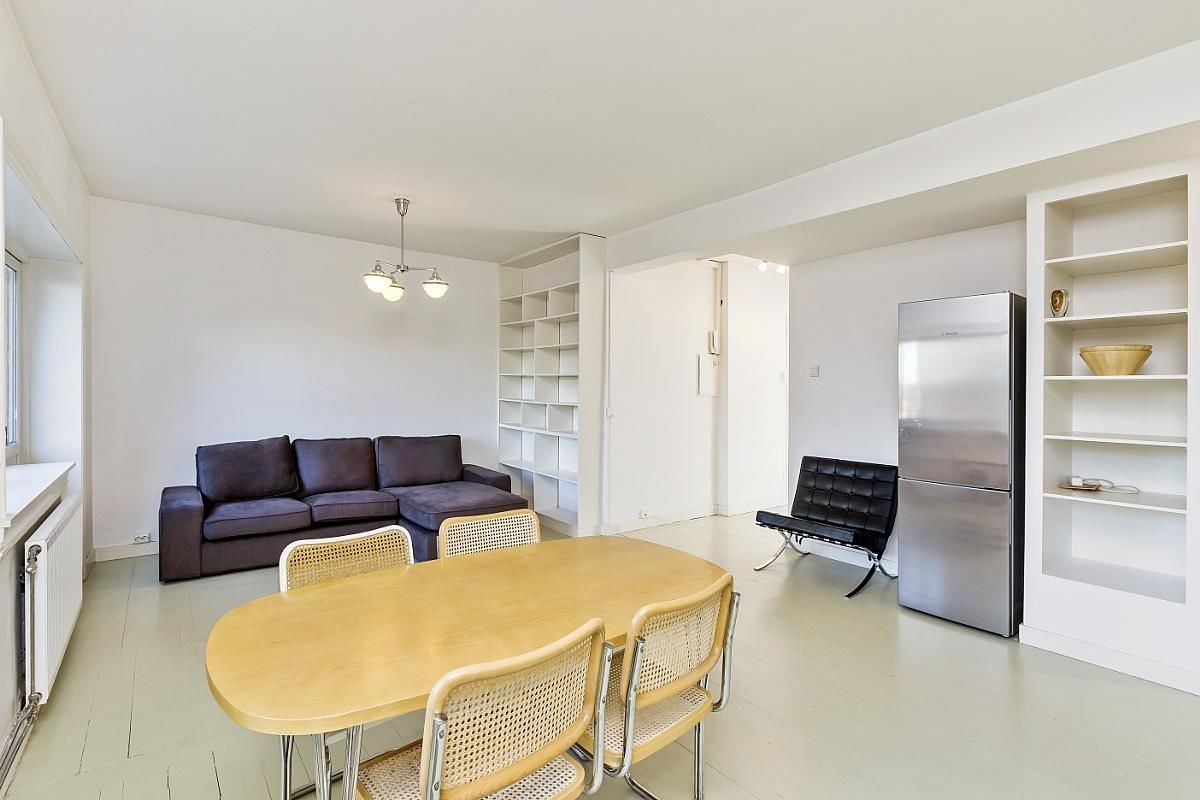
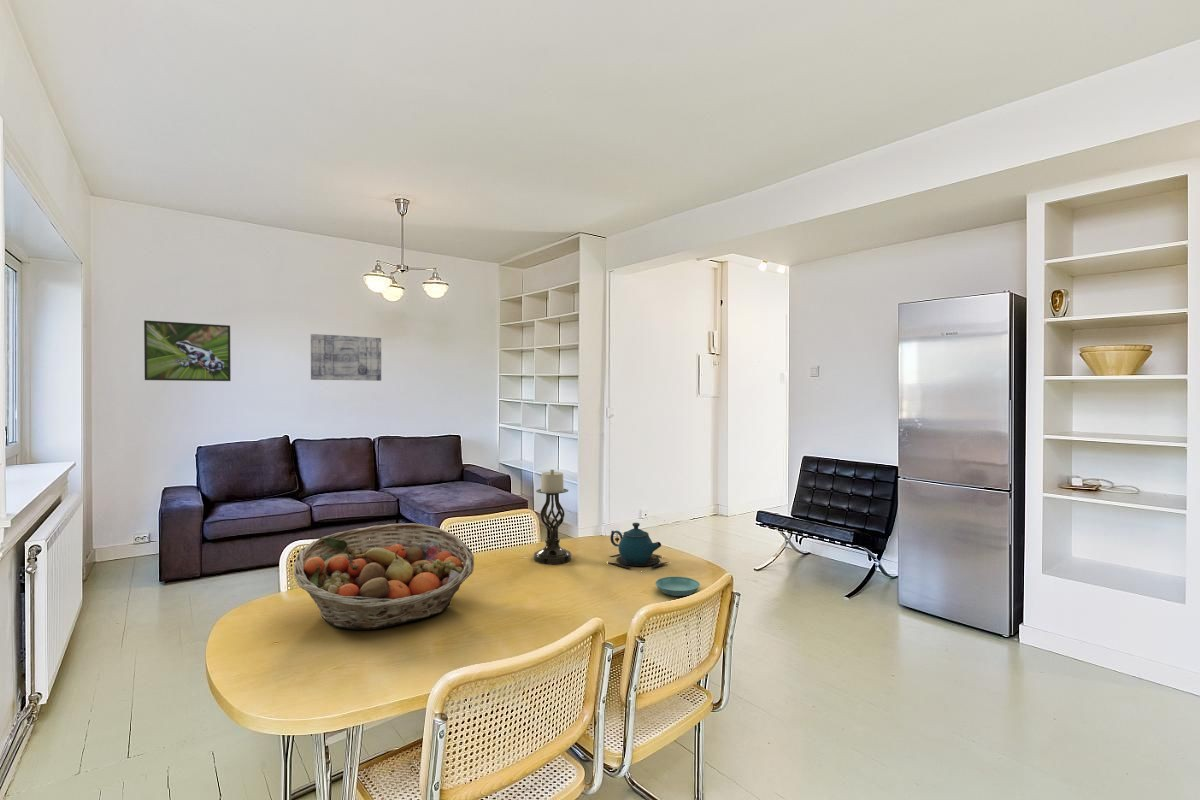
+ wall art (347, 358)
+ candle holder (552, 514)
+ fruit basket (388, 572)
+ saucer (677, 587)
+ teapot (636, 541)
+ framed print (188, 351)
